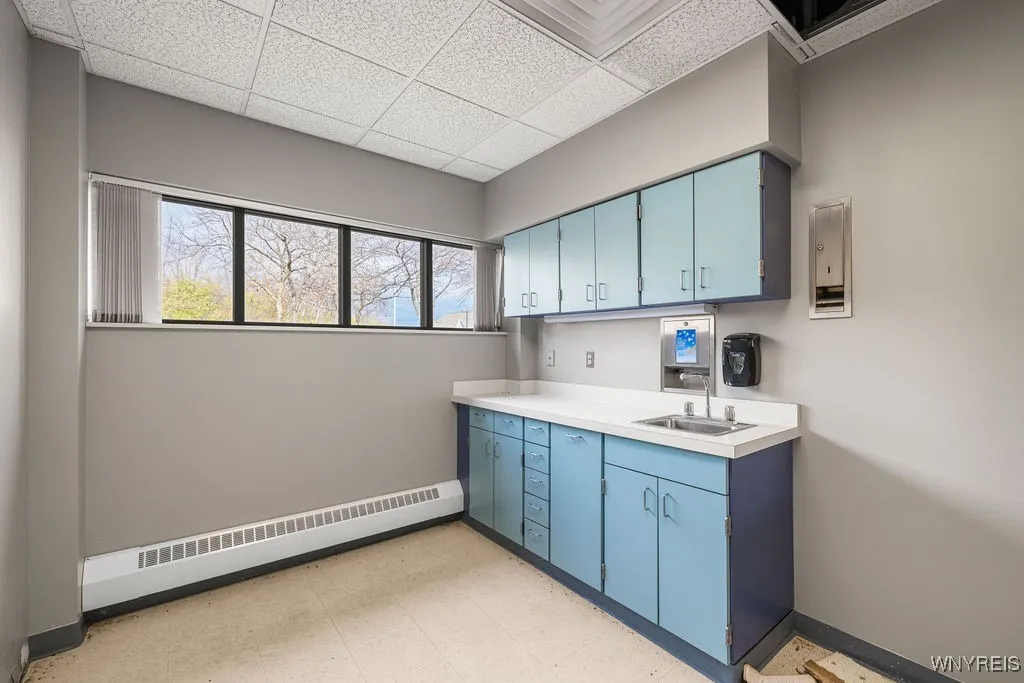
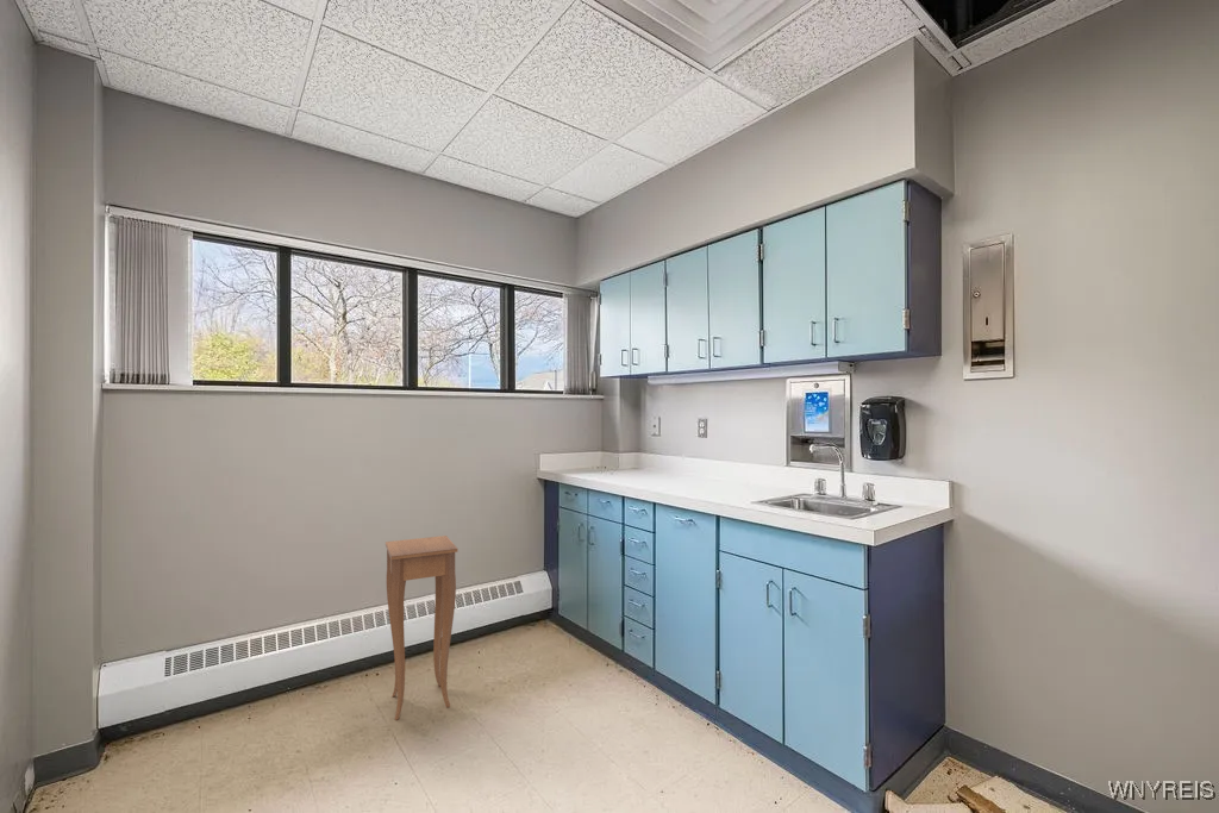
+ side table (435, 623)
